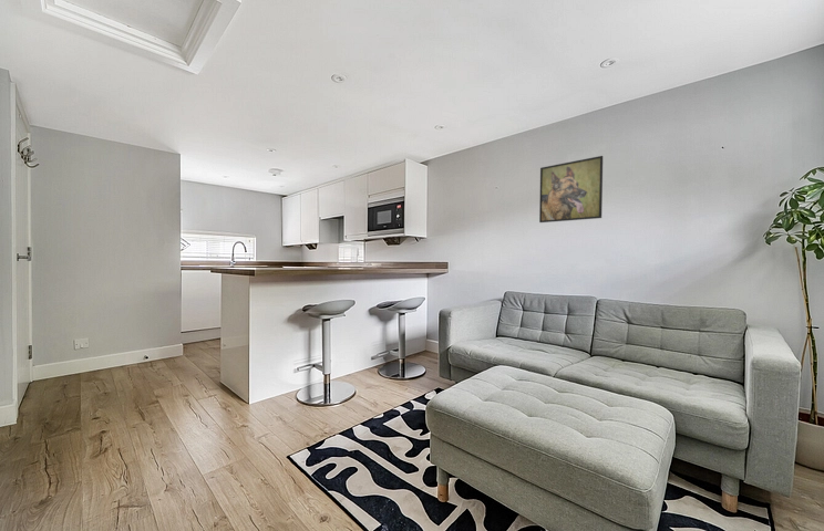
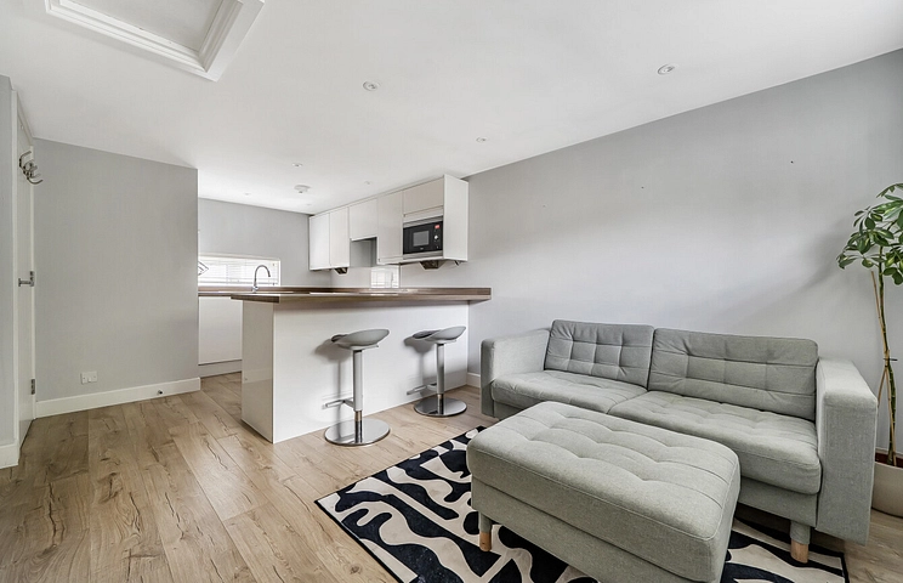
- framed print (568, 191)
